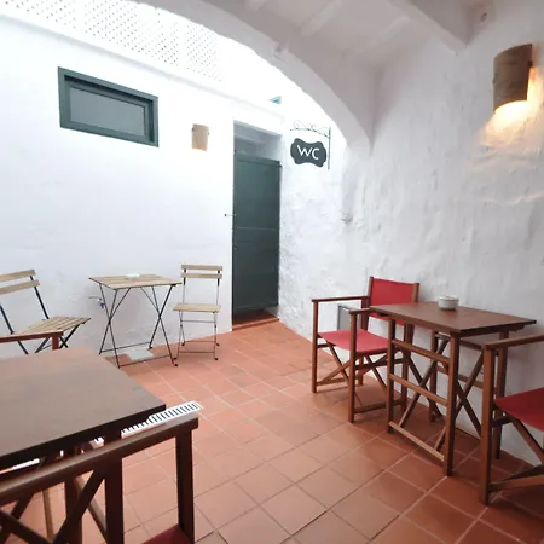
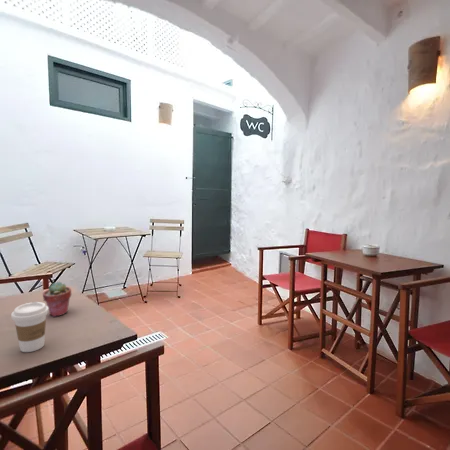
+ potted succulent (57, 297)
+ coffee cup (31, 326)
